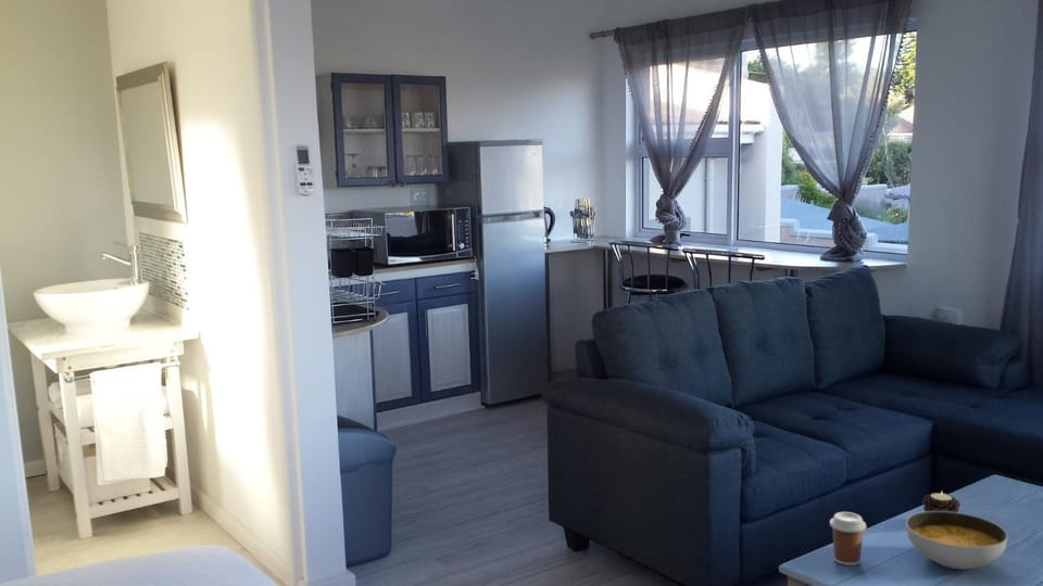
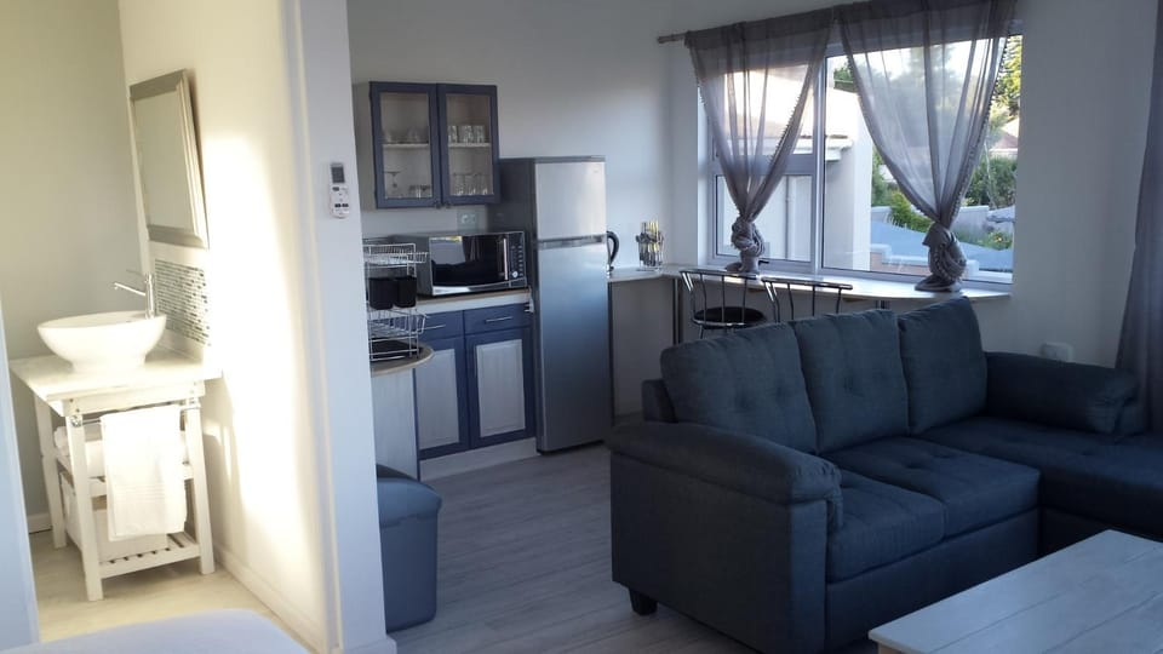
- coffee cup (847, 538)
- soup bowl (955, 544)
- candle (941, 506)
